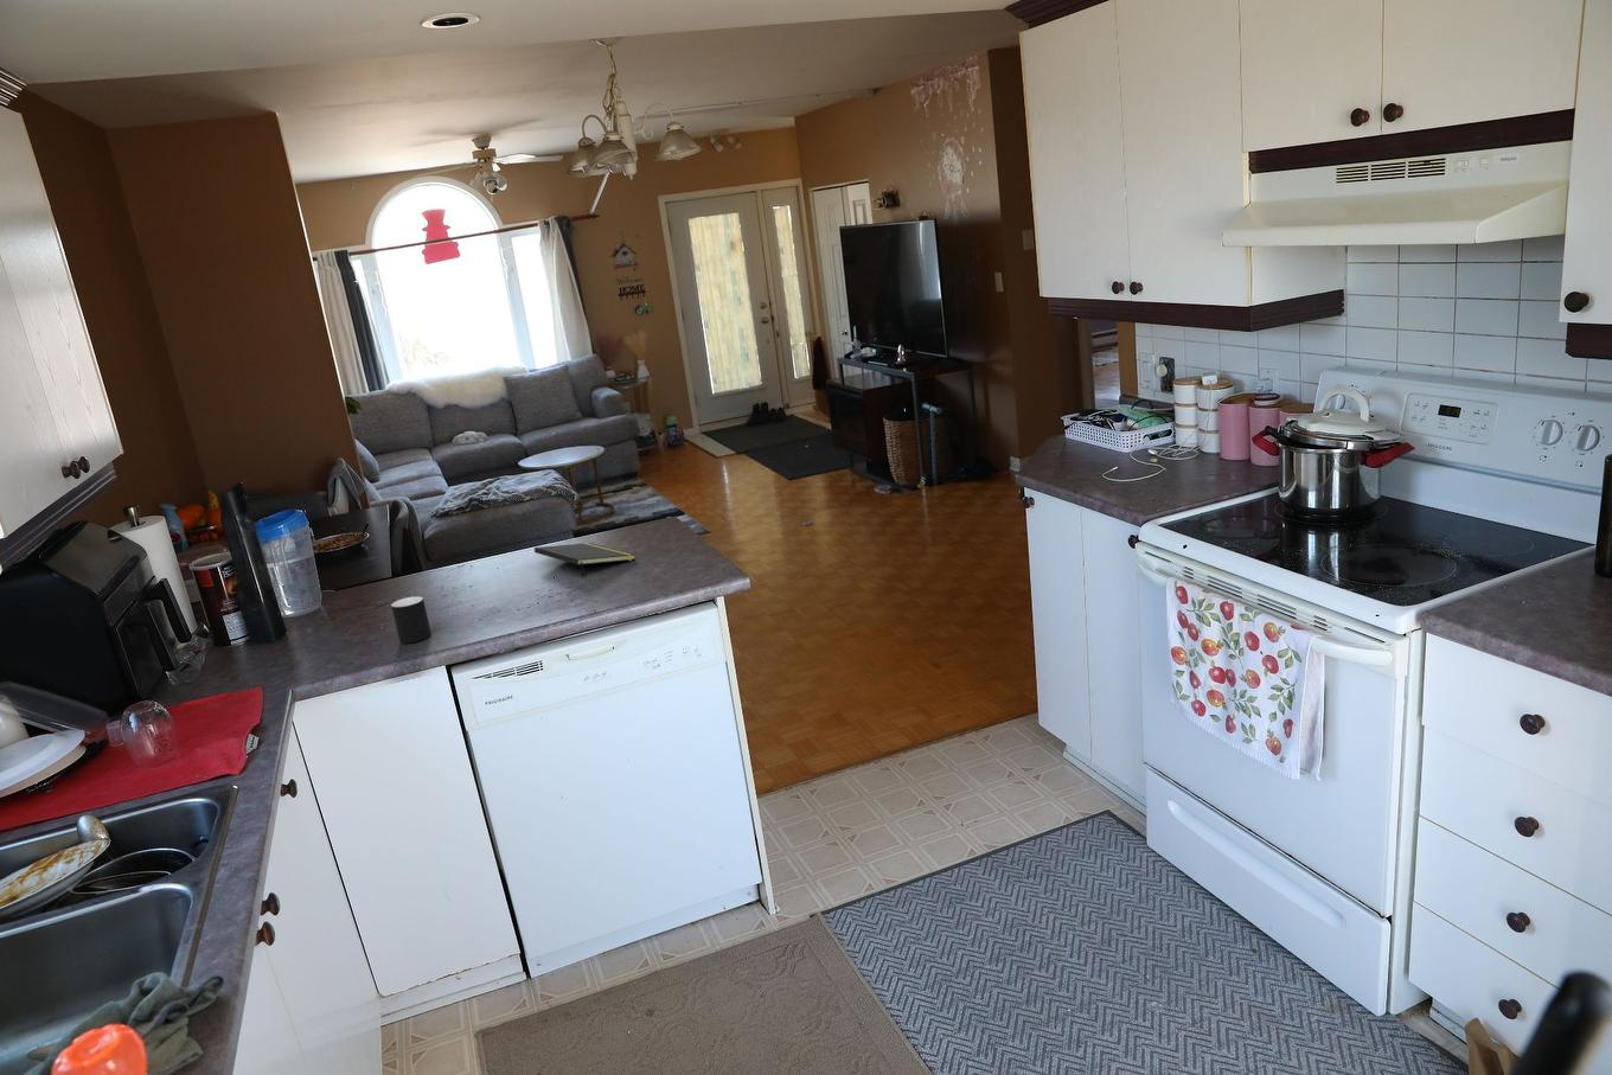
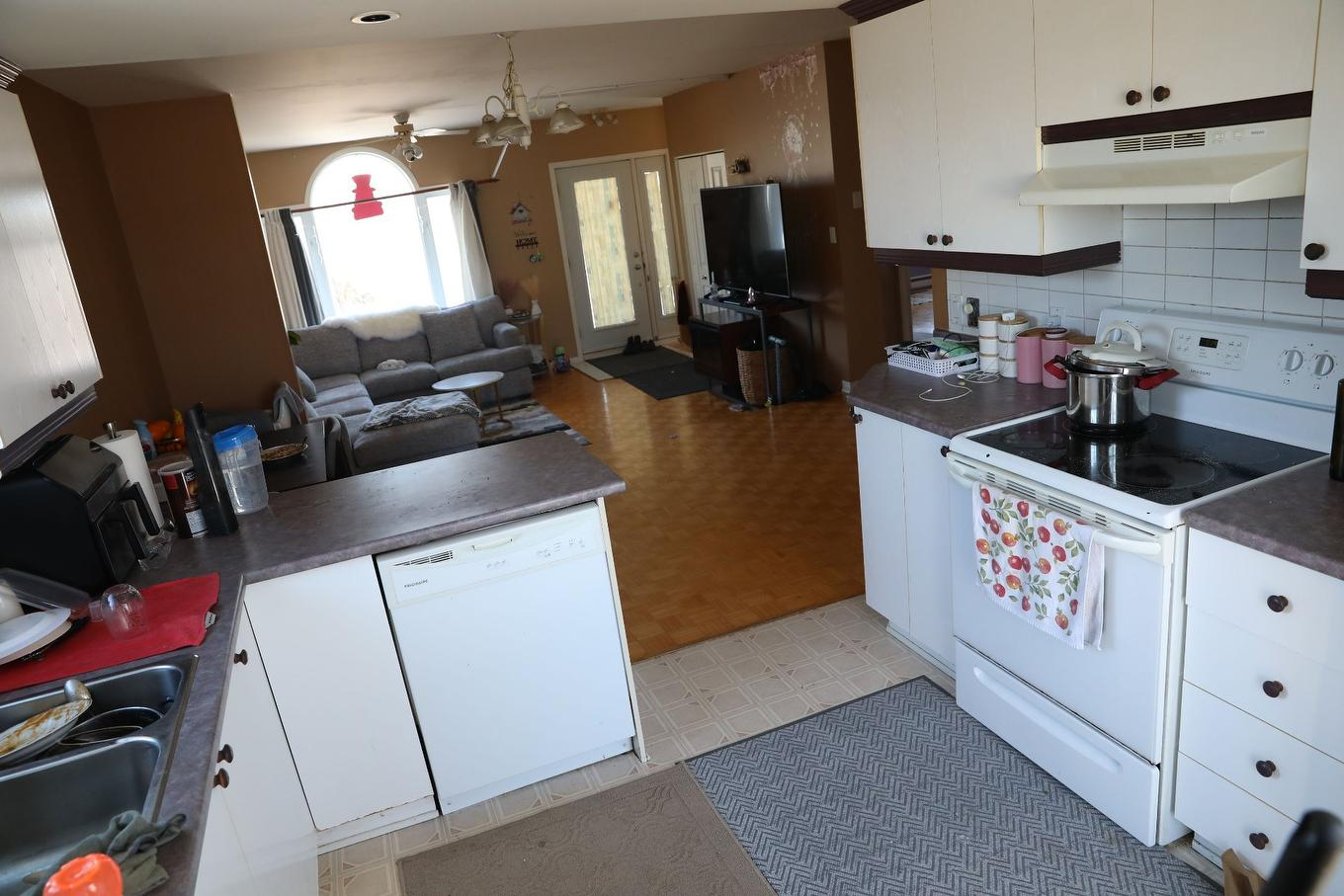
- notepad (584, 553)
- cup (414, 617)
